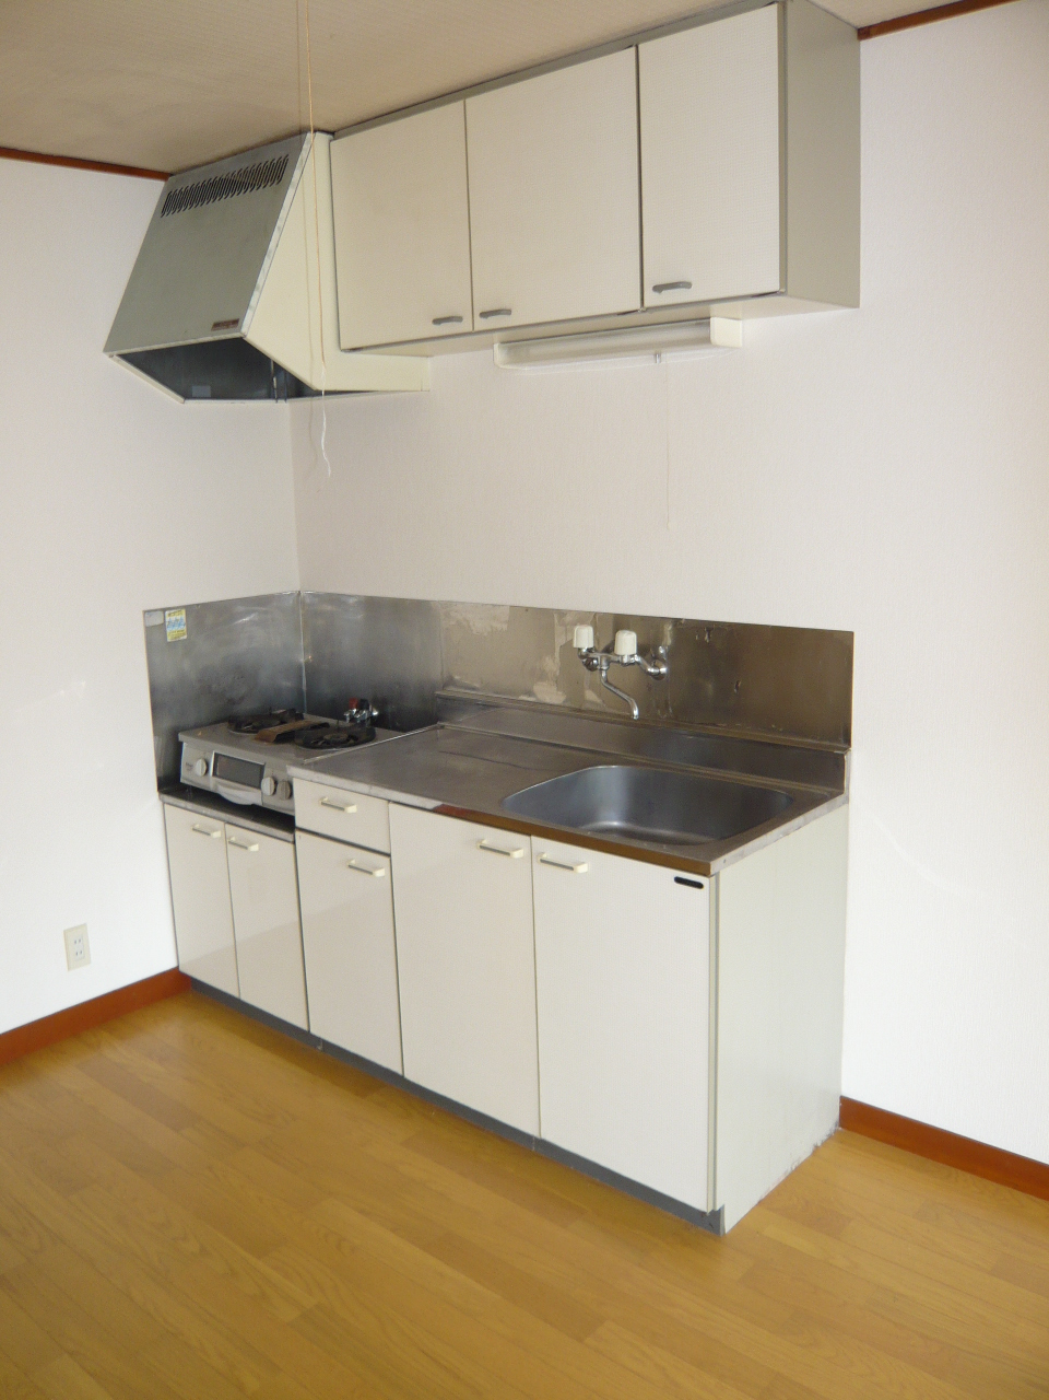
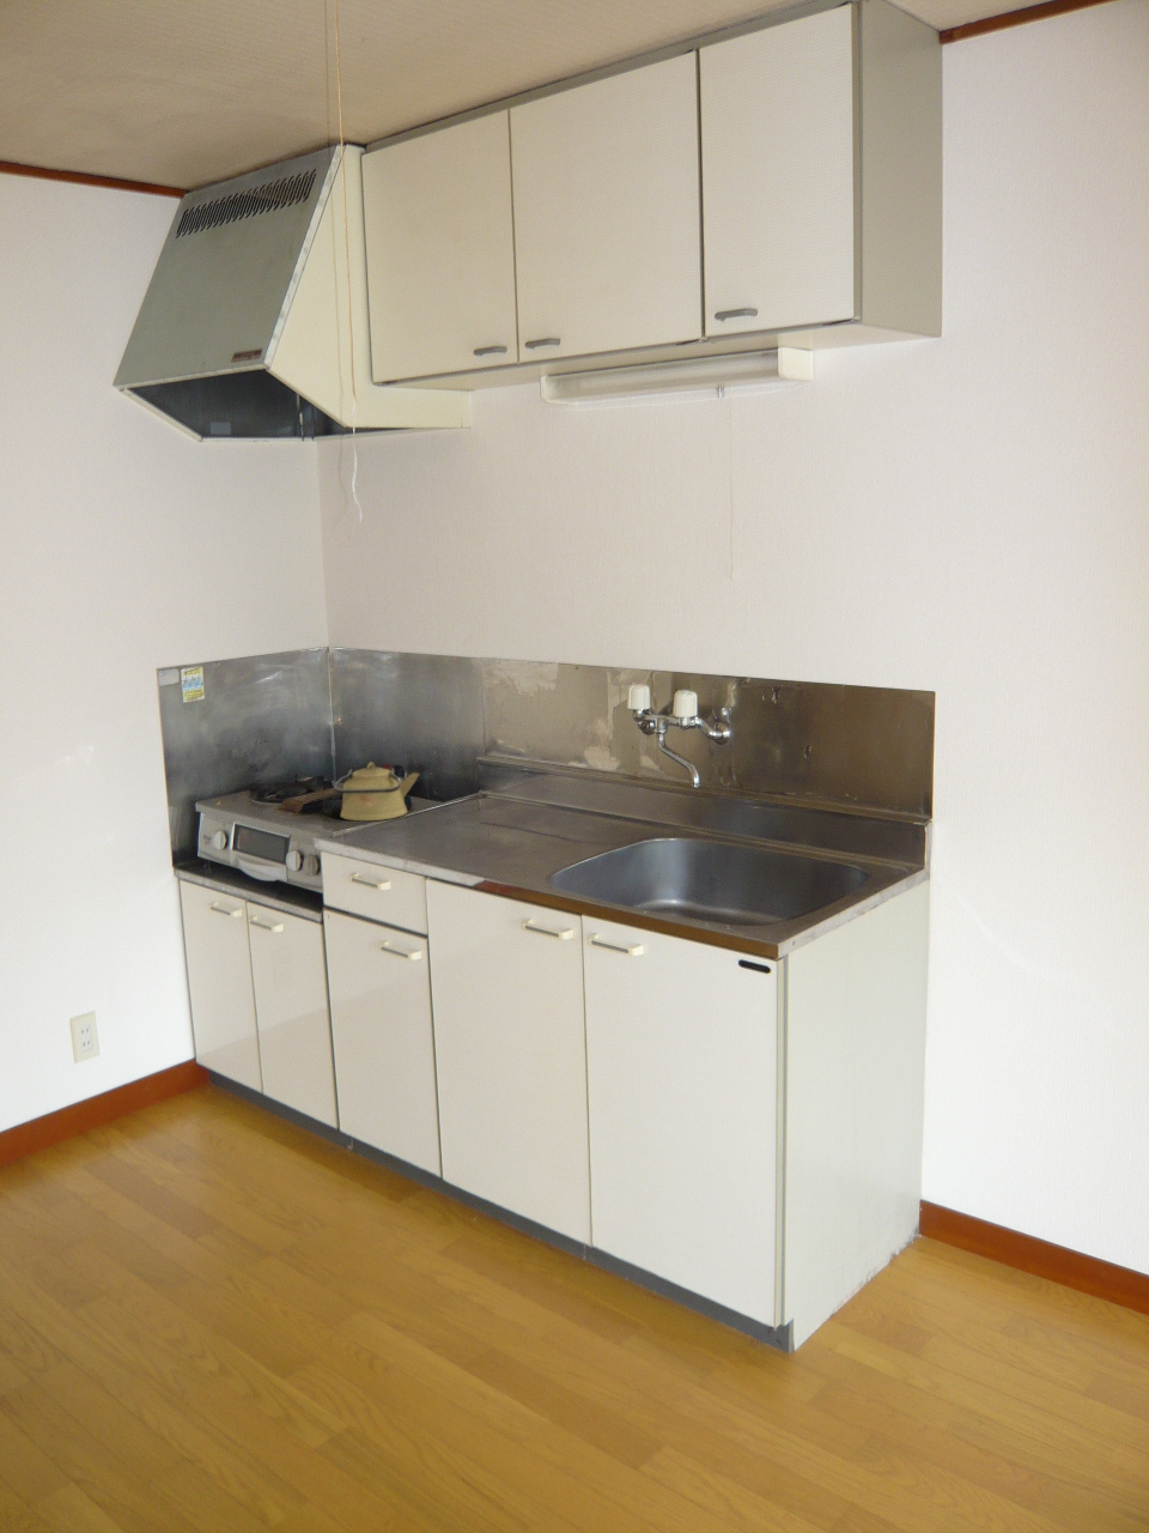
+ kettle (379, 787)
